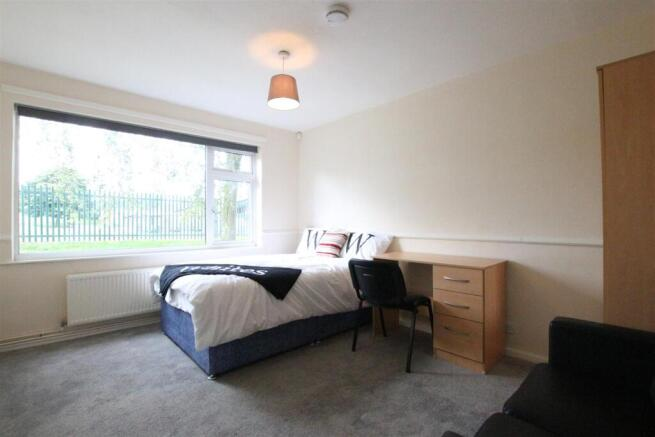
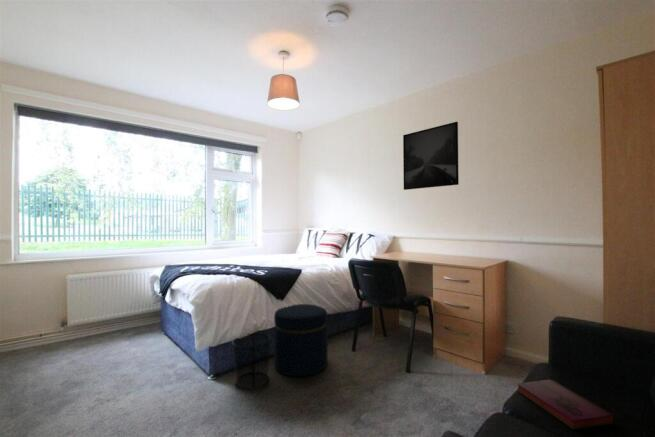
+ ottoman (301, 336)
+ hardback book (561, 401)
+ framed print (428, 158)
+ waste bin (252, 360)
